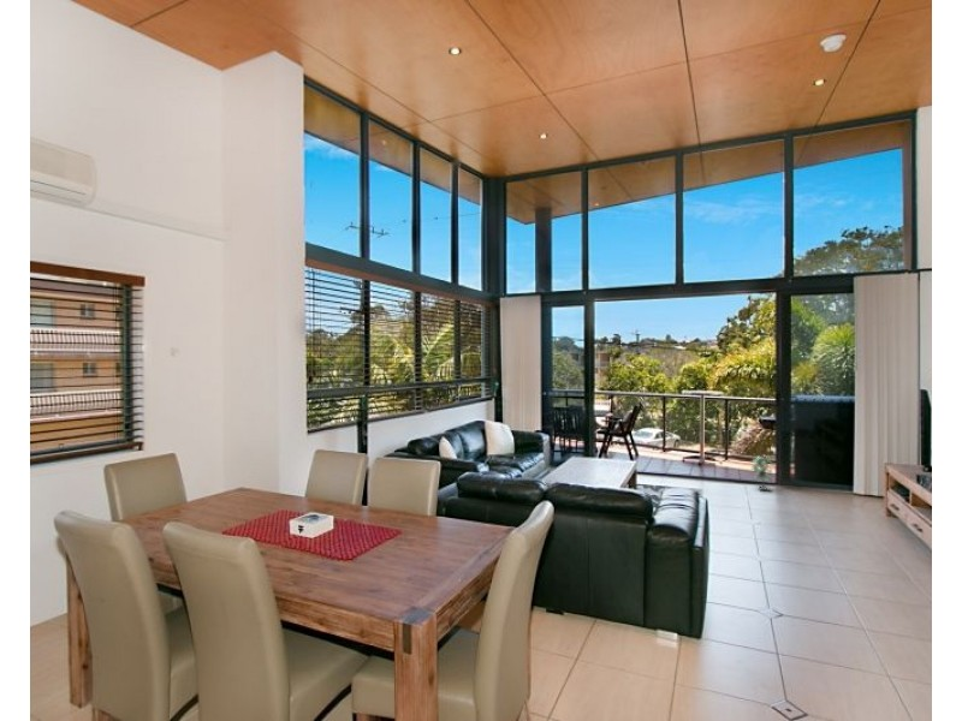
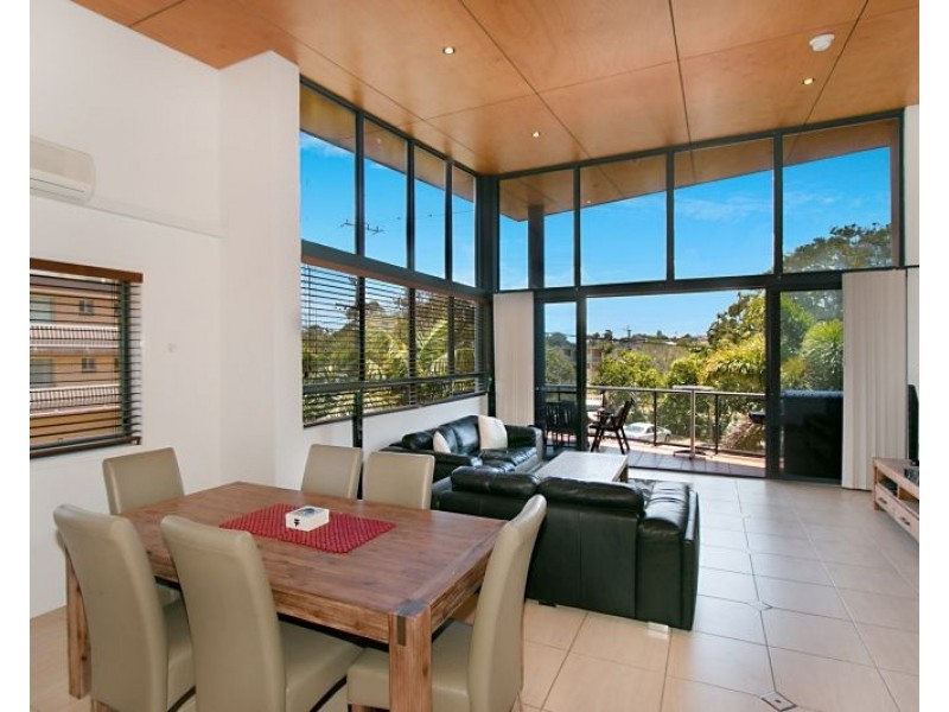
- potted plant (762, 472)
